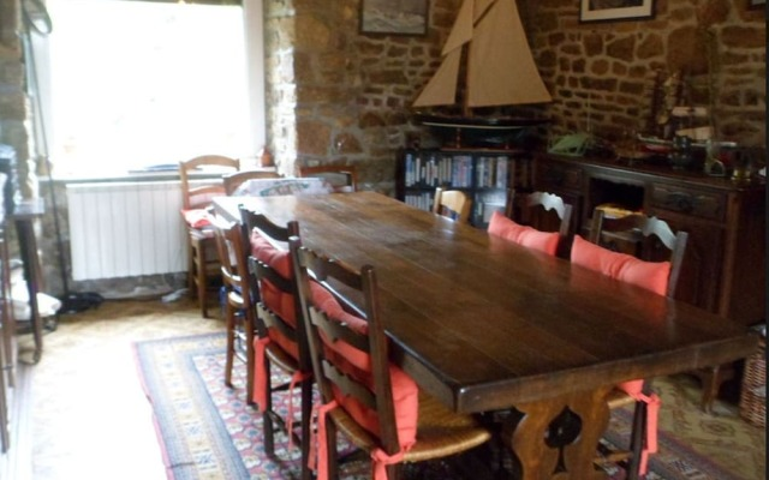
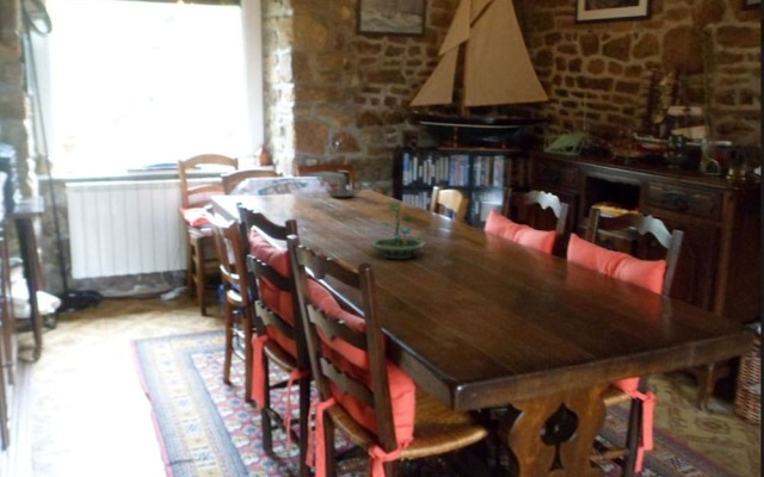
+ terrarium (398, 211)
+ candle holder (345, 186)
